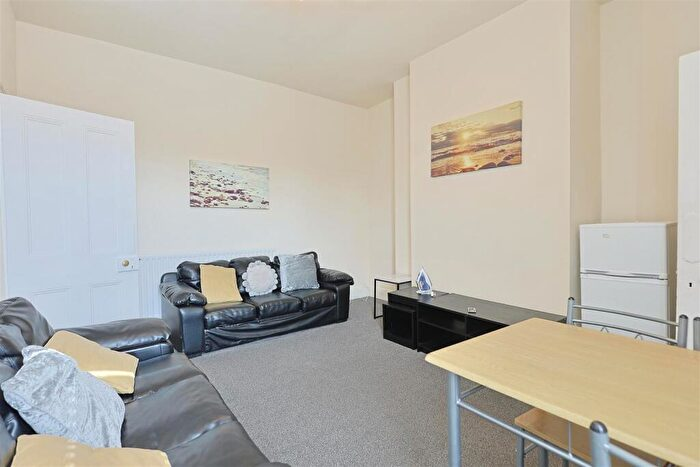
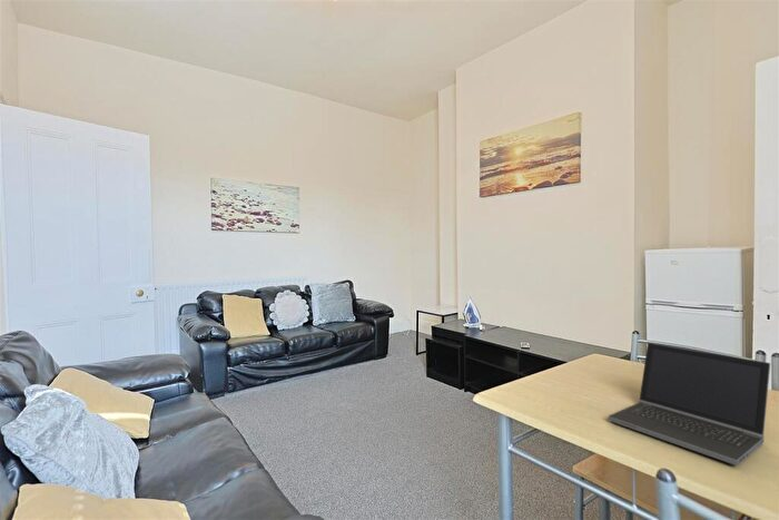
+ laptop computer (684, 393)
